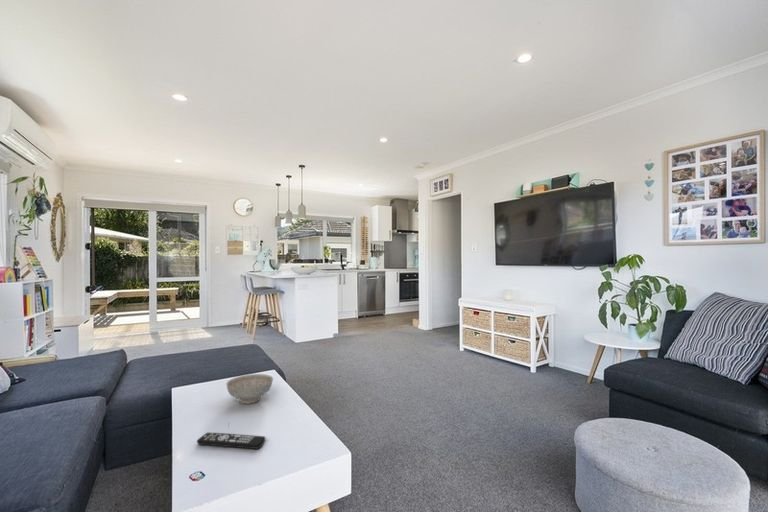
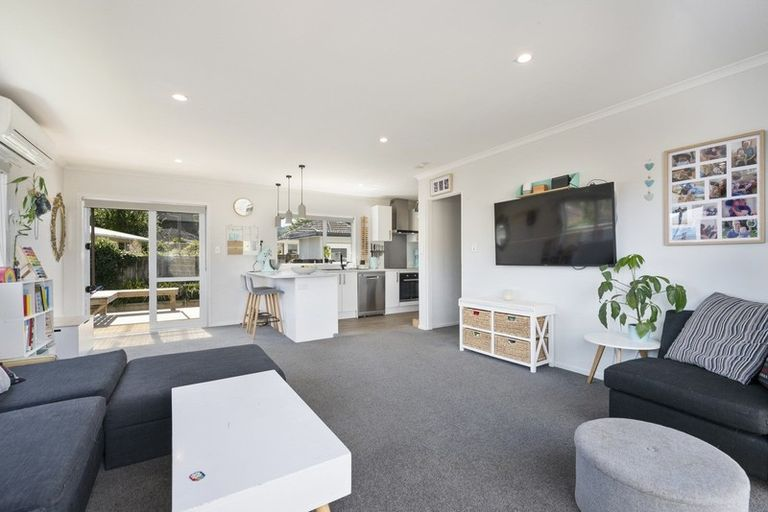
- remote control (231, 440)
- decorative bowl (250, 390)
